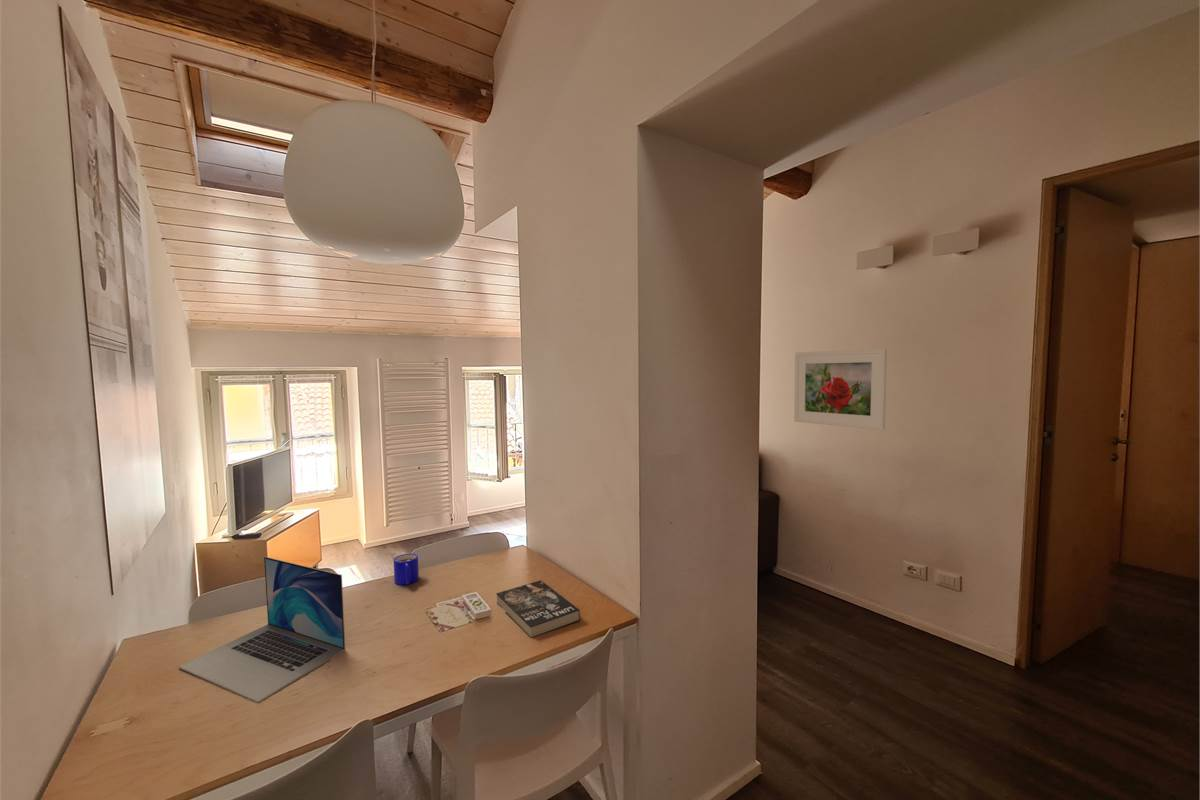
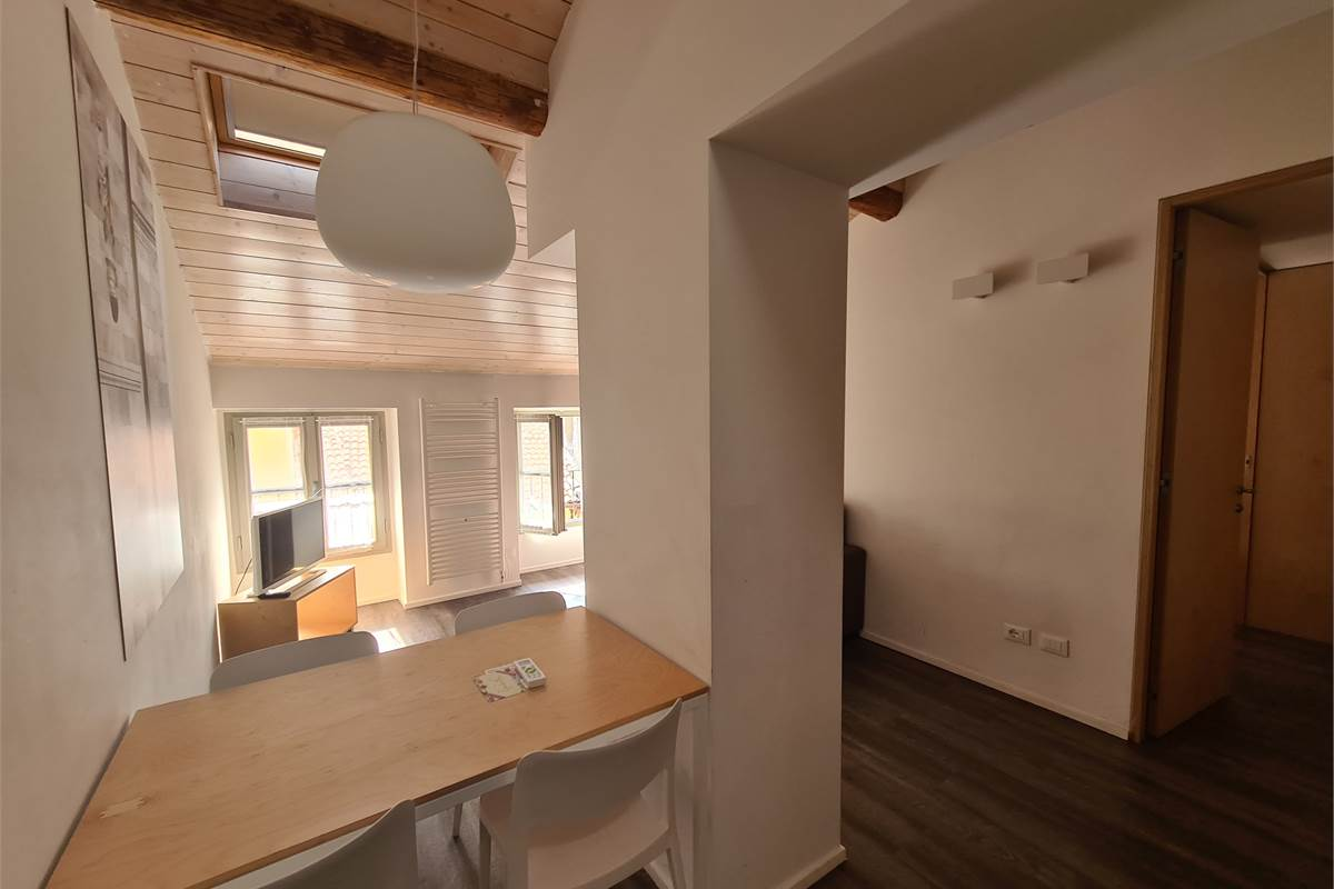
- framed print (836, 388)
- book (536, 606)
- laptop (265, 625)
- mug (407, 570)
